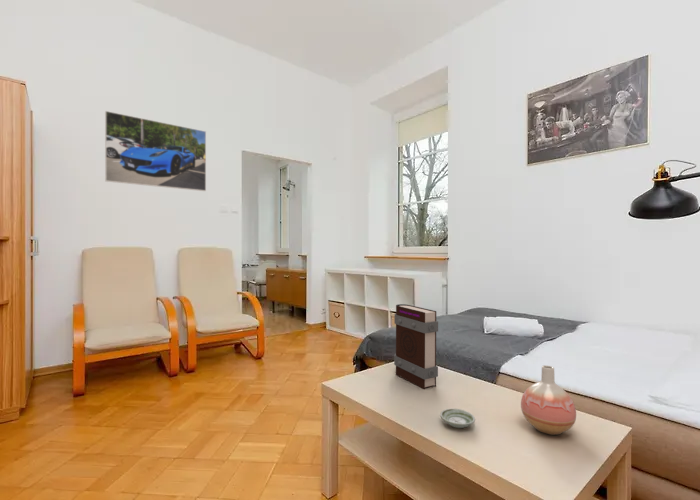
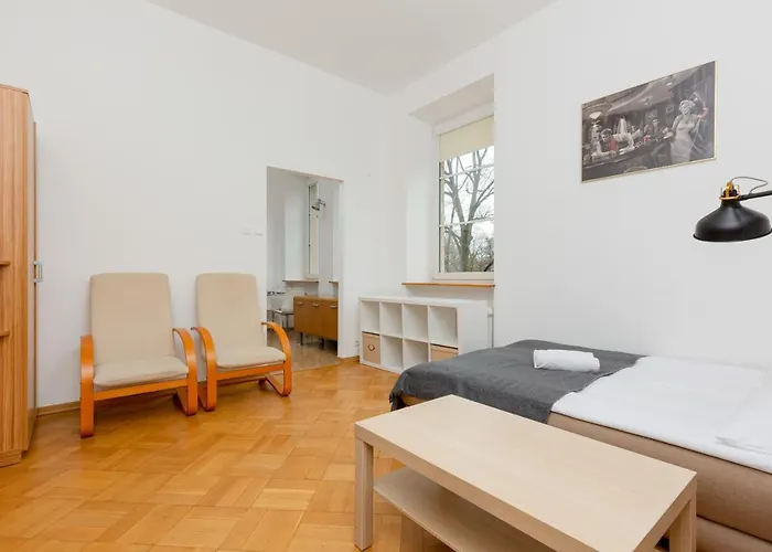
- vase (547, 398)
- saucer (457, 419)
- book (413, 343)
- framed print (159, 154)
